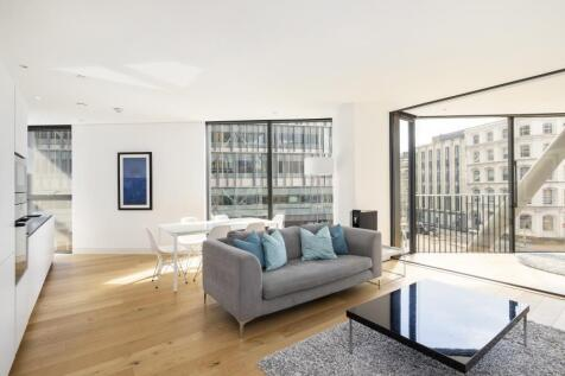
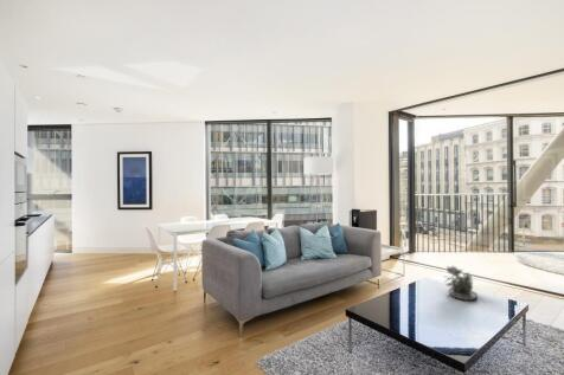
+ succulent plant (460, 280)
